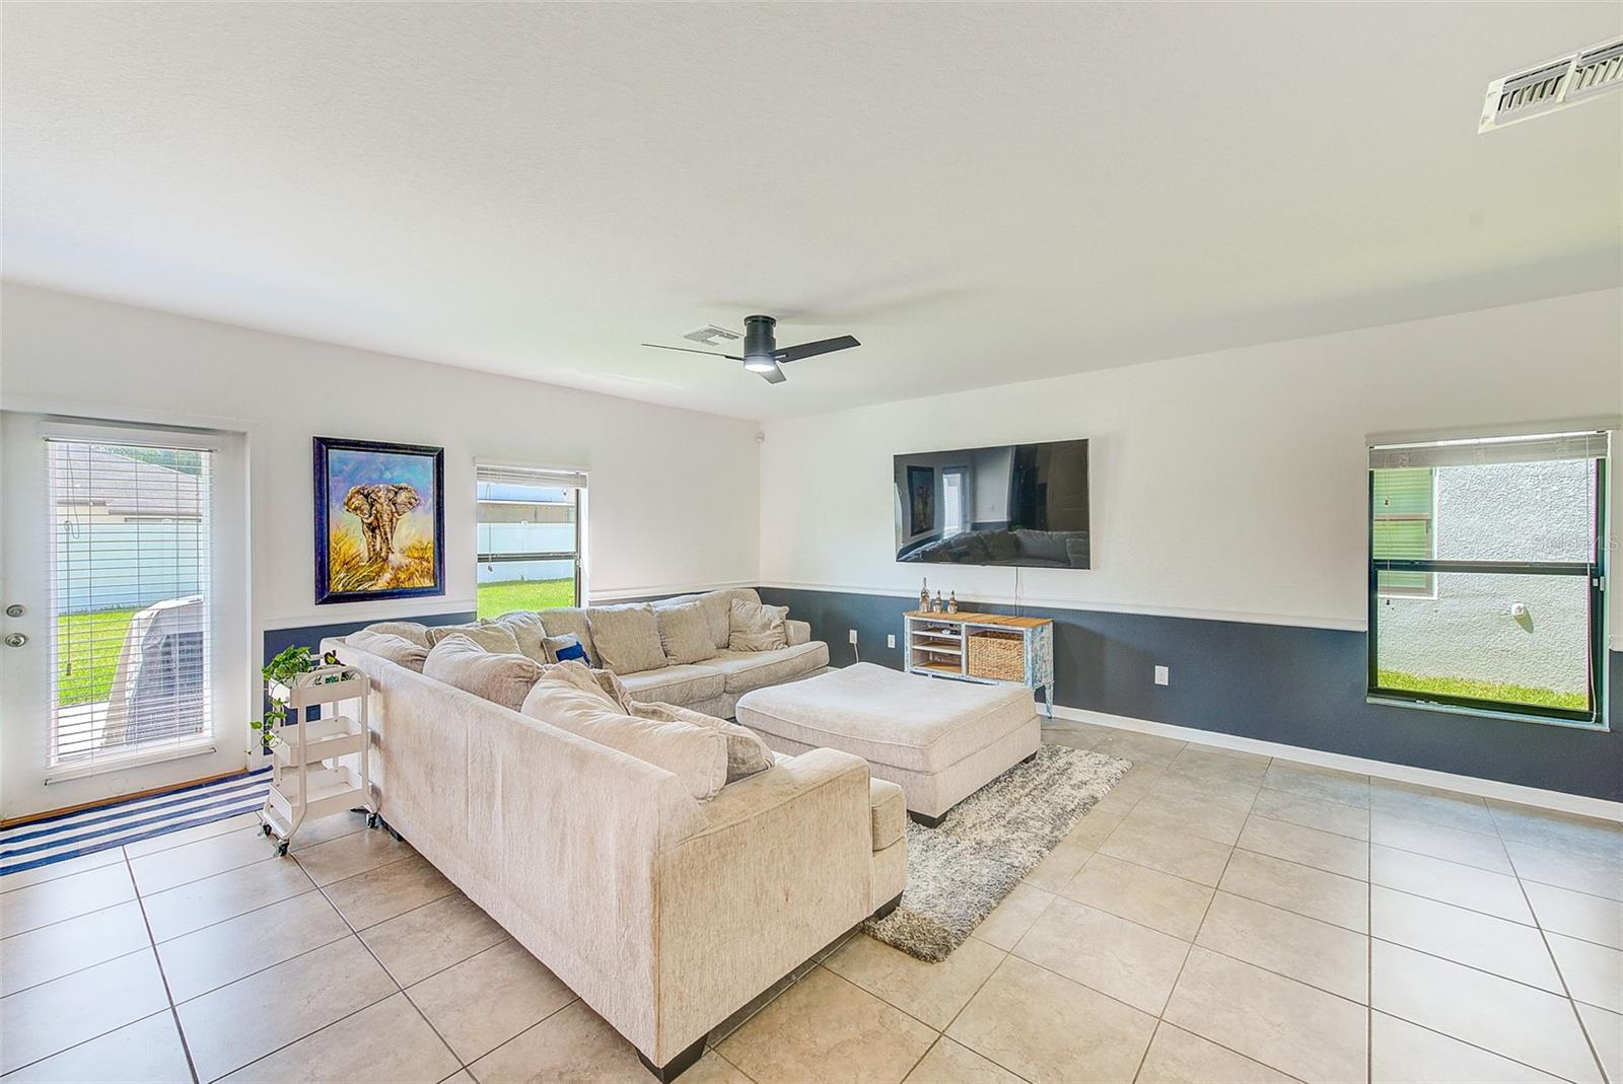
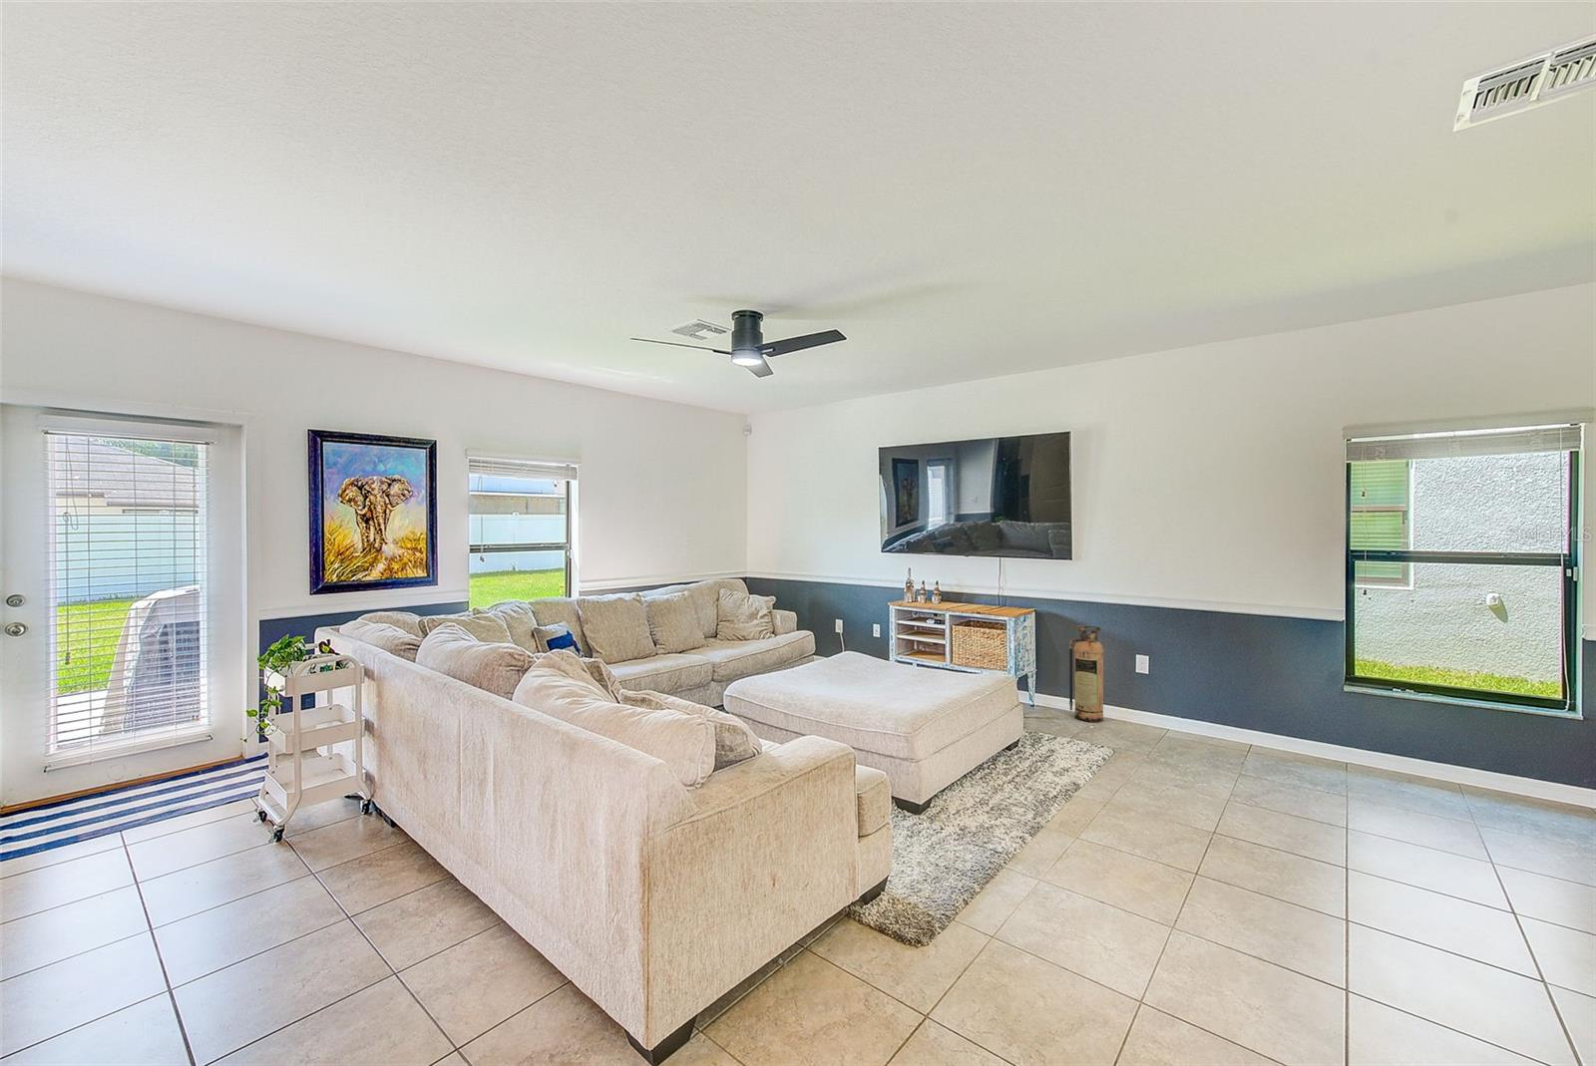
+ fire extinguisher (1085, 672)
